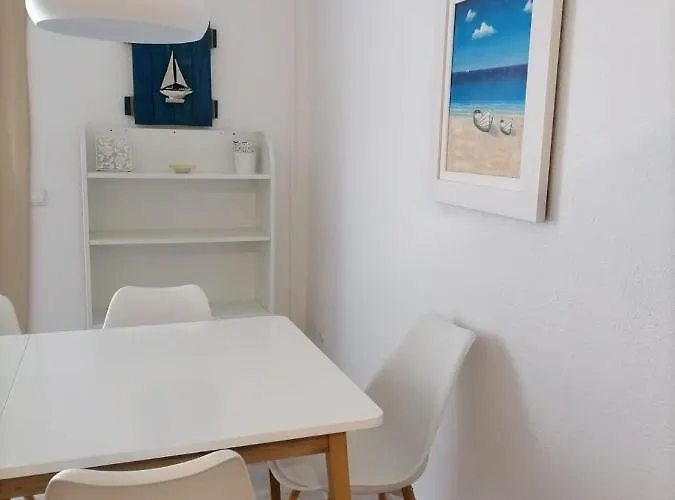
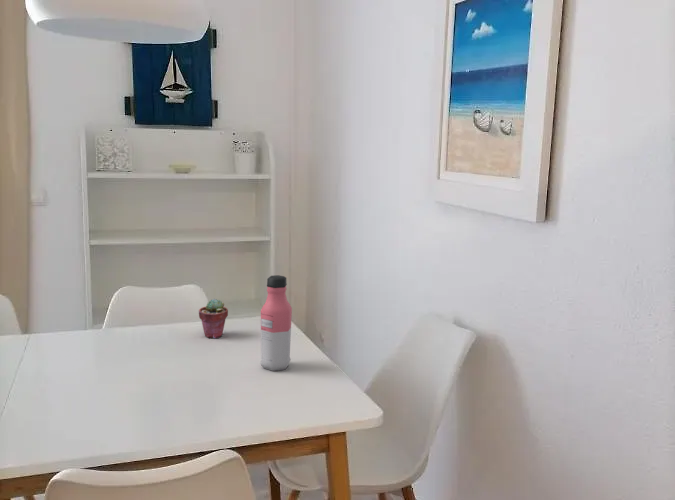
+ potted succulent (213, 317)
+ water bottle (276, 322)
